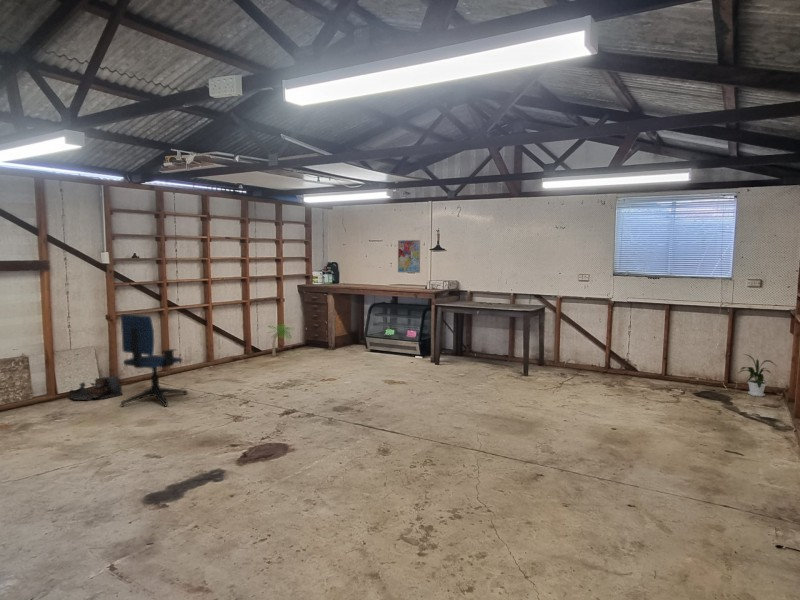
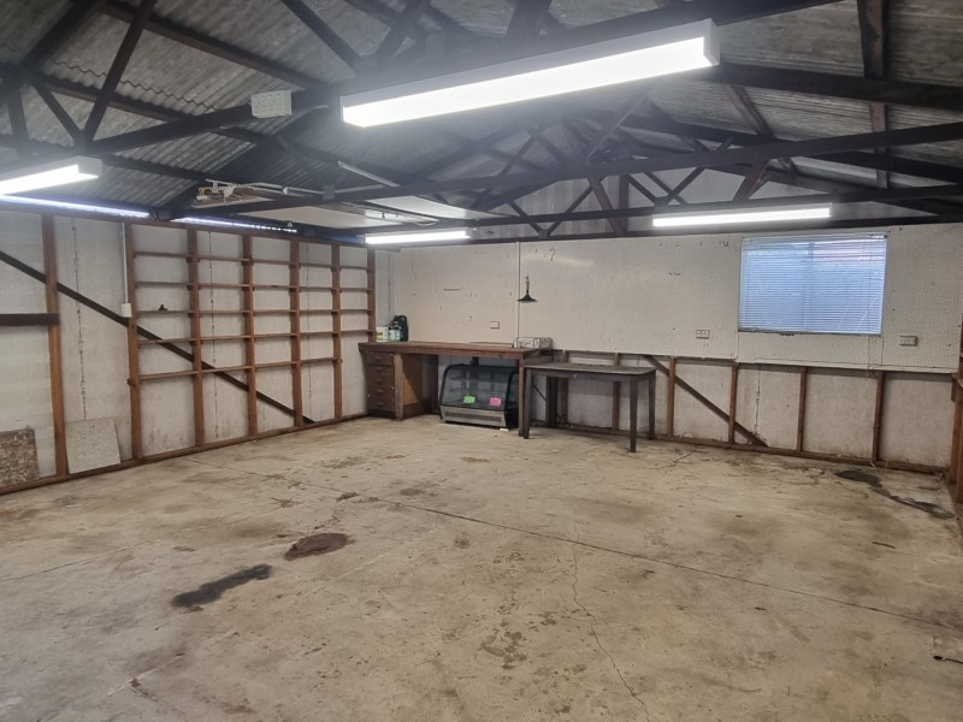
- office chair (153, 357)
- bag (95, 386)
- house plant (756, 375)
- wall art (408, 256)
- palm tree (281, 338)
